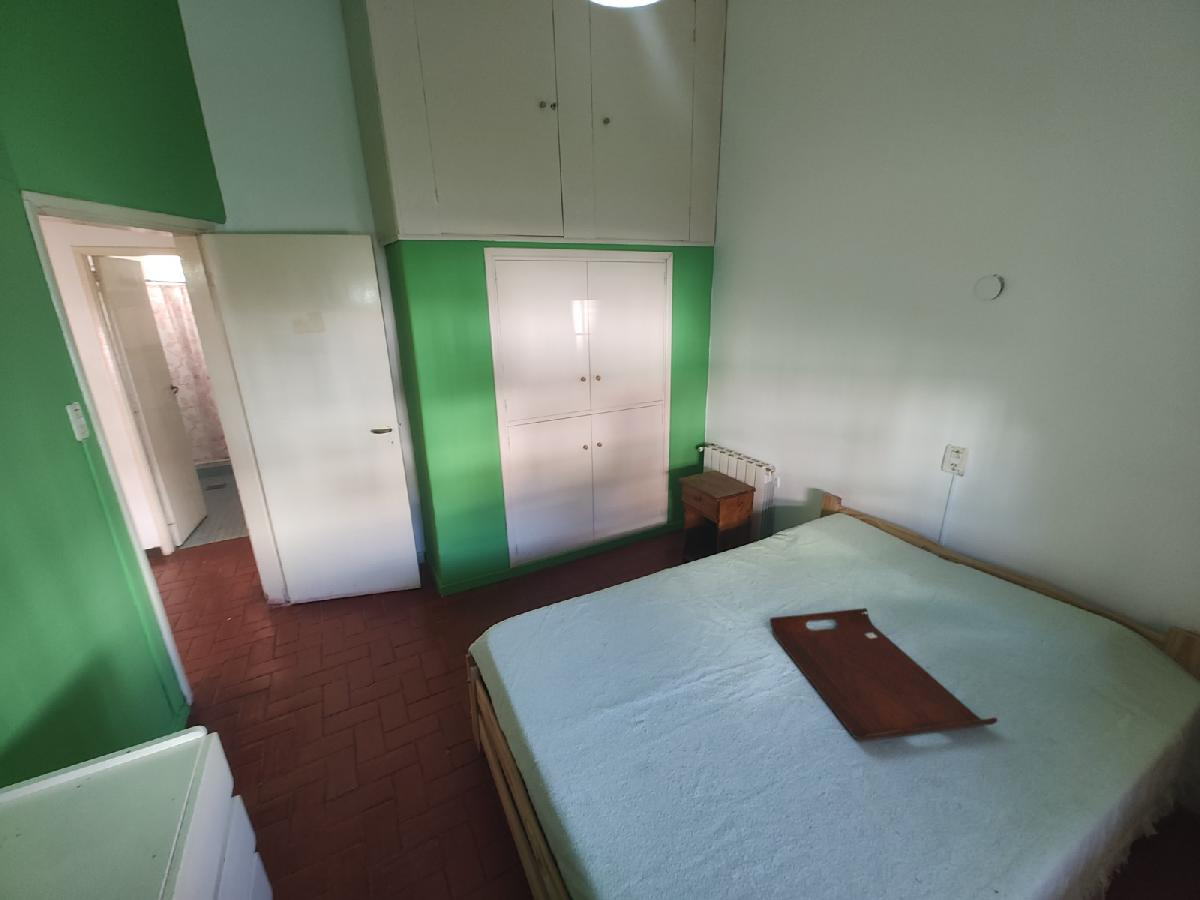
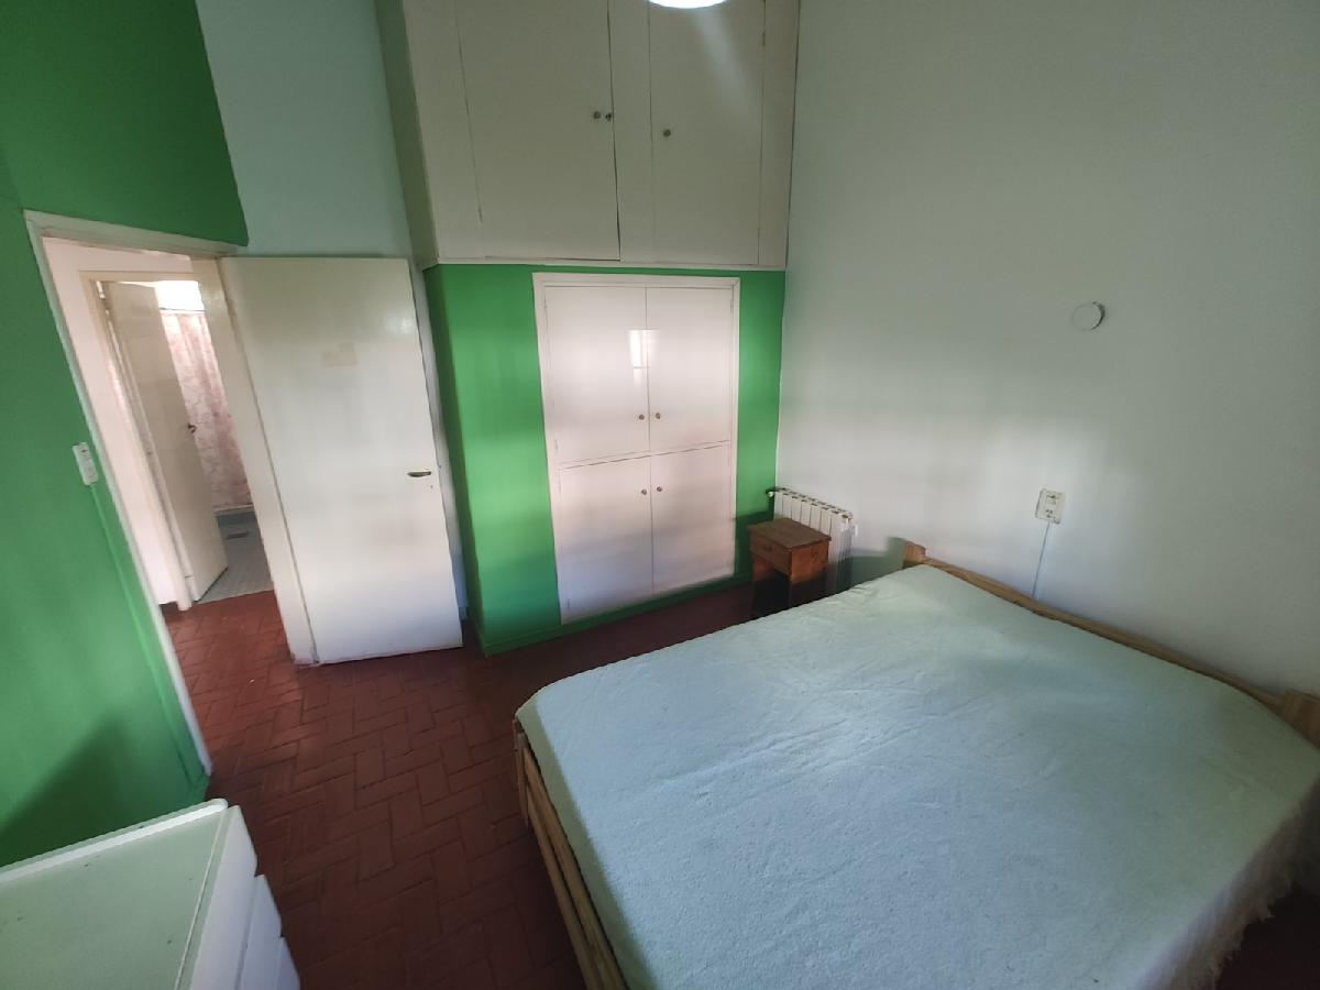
- serving tray (866, 667)
